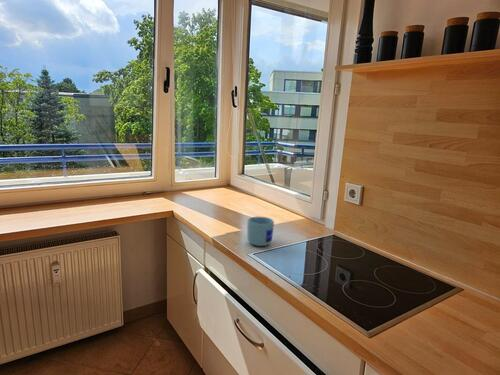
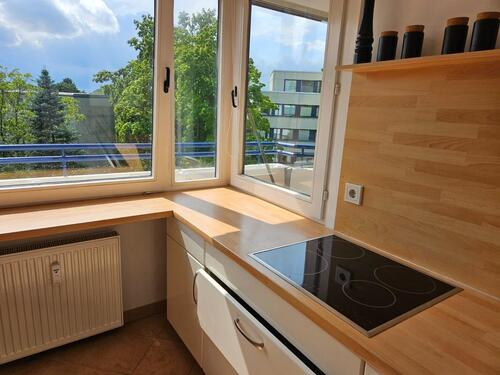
- mug (262, 230)
